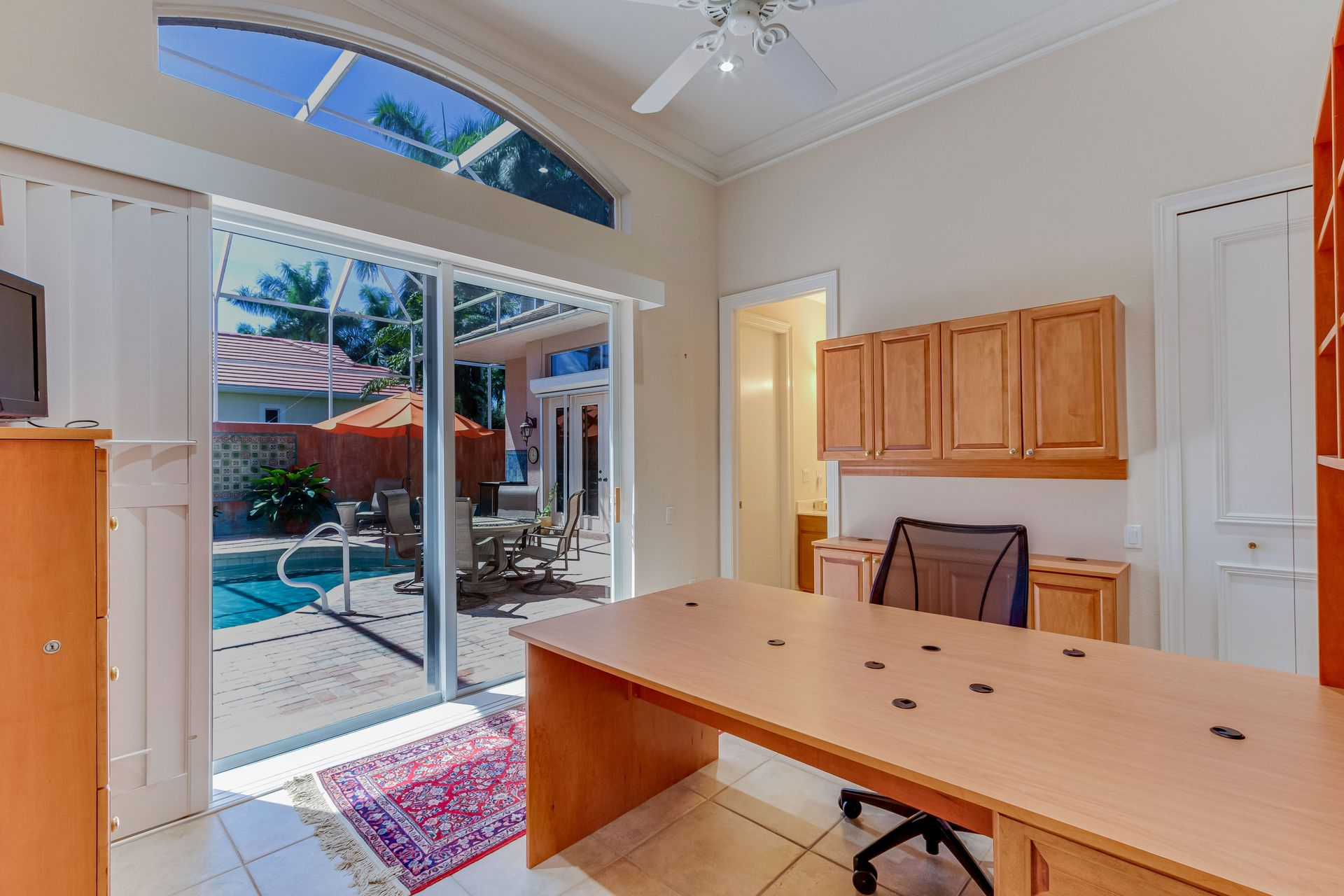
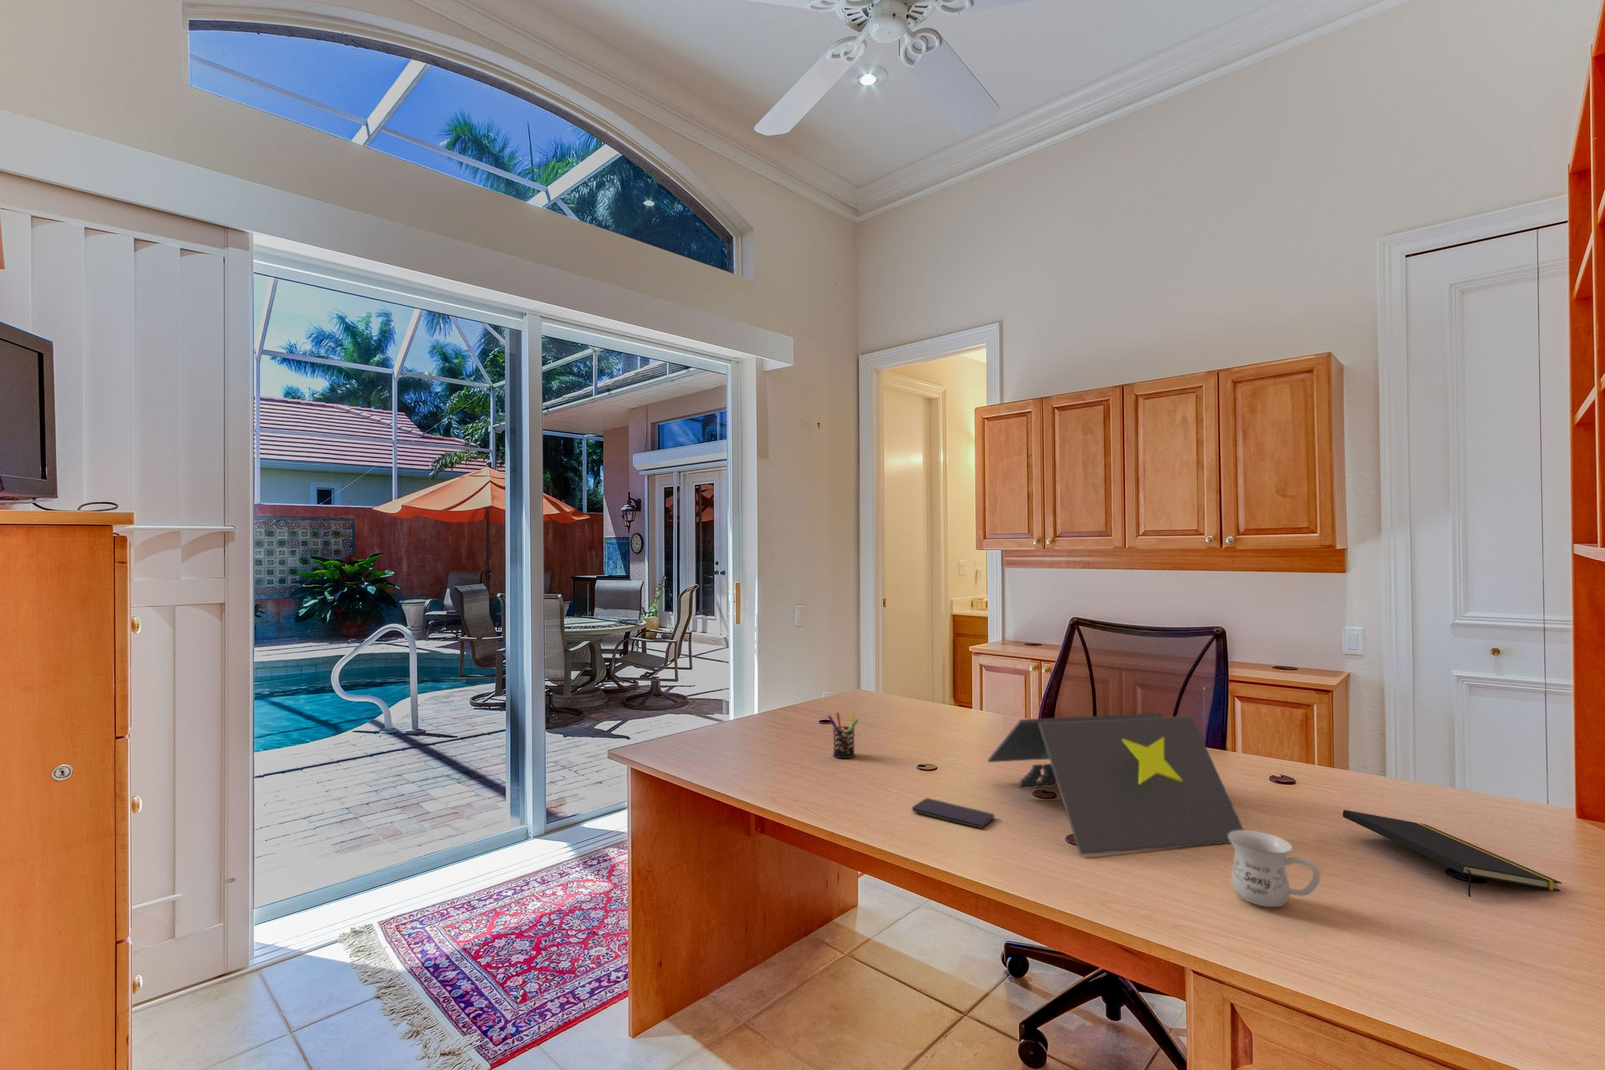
+ mug (1272, 873)
+ pen holder (845, 733)
+ laptop (1114, 758)
+ smartphone (952, 812)
+ notepad (1443, 847)
